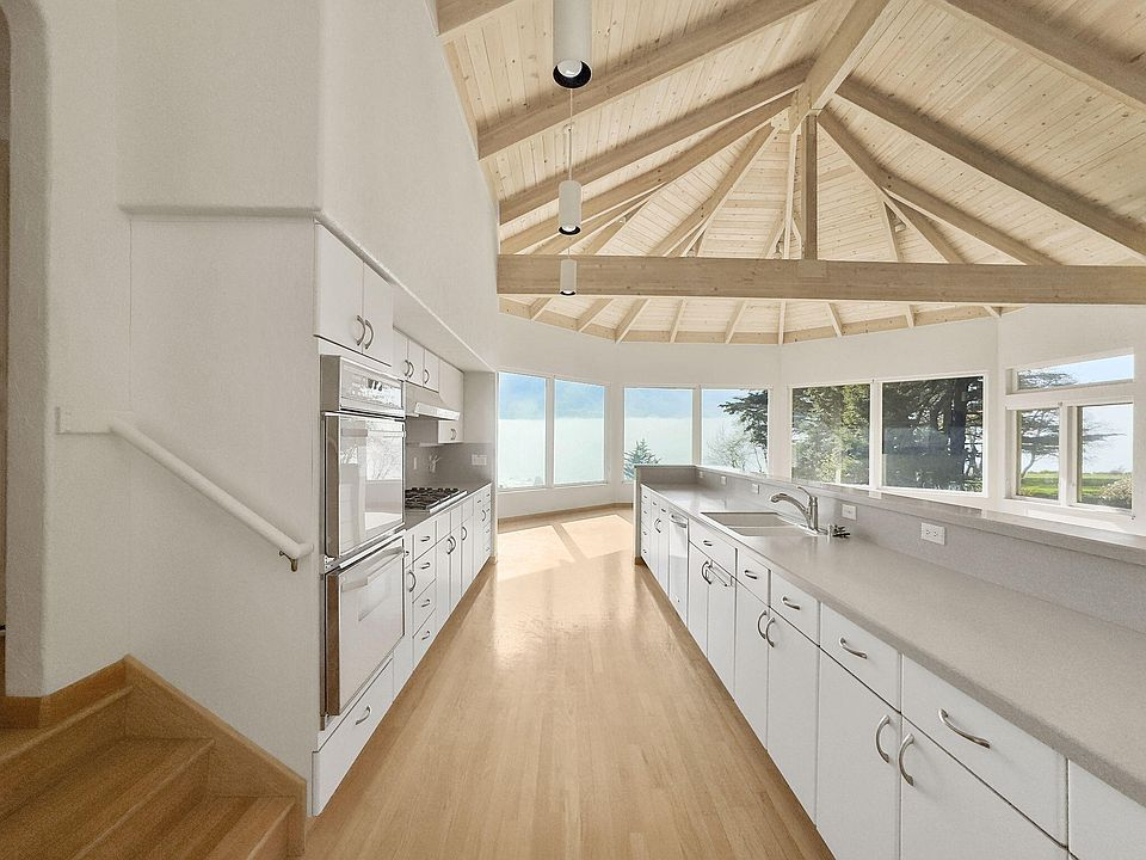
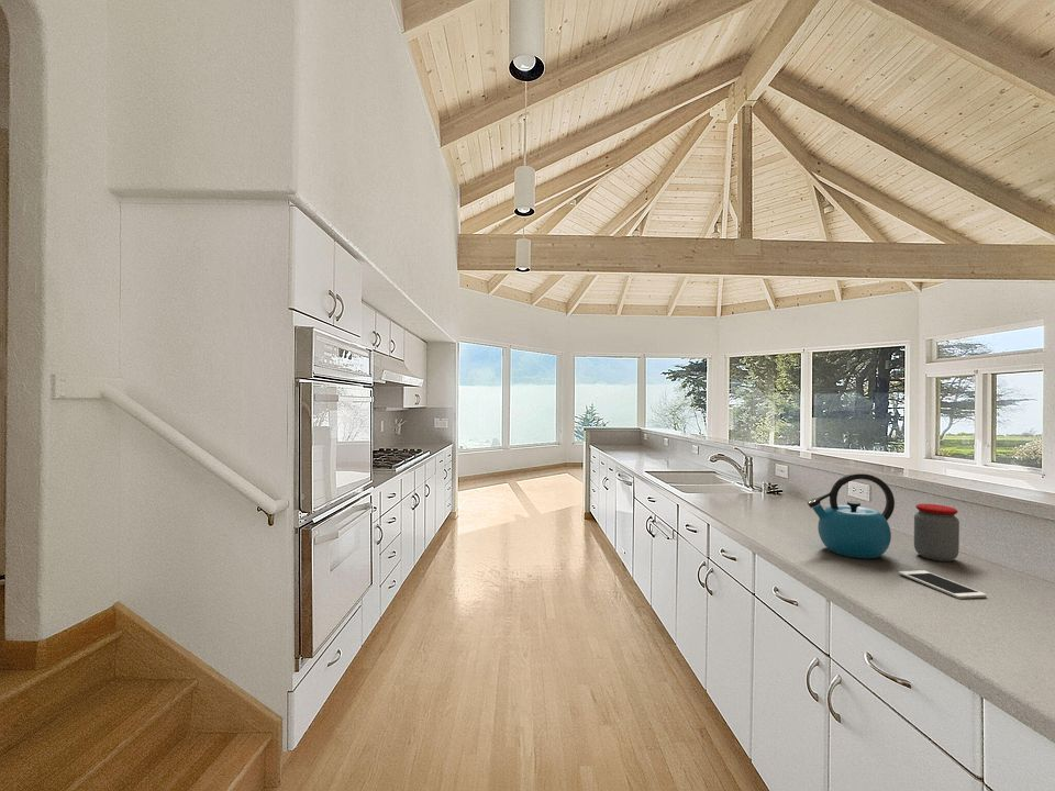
+ jar (935, 532)
+ cell phone (940, 583)
+ kettle (849, 512)
